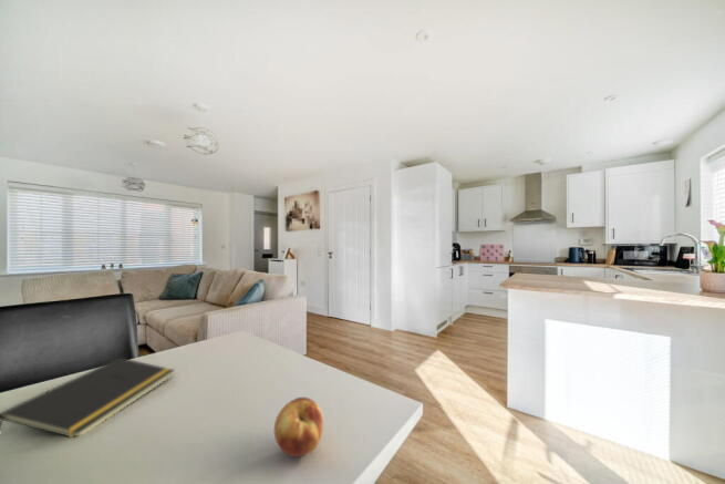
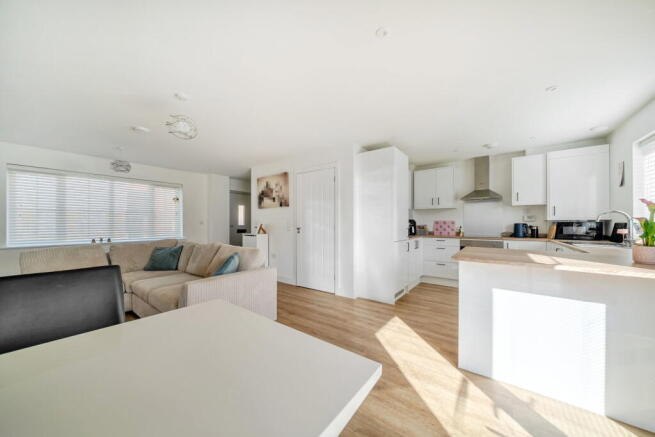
- notepad (103, 390)
- fruit (299, 425)
